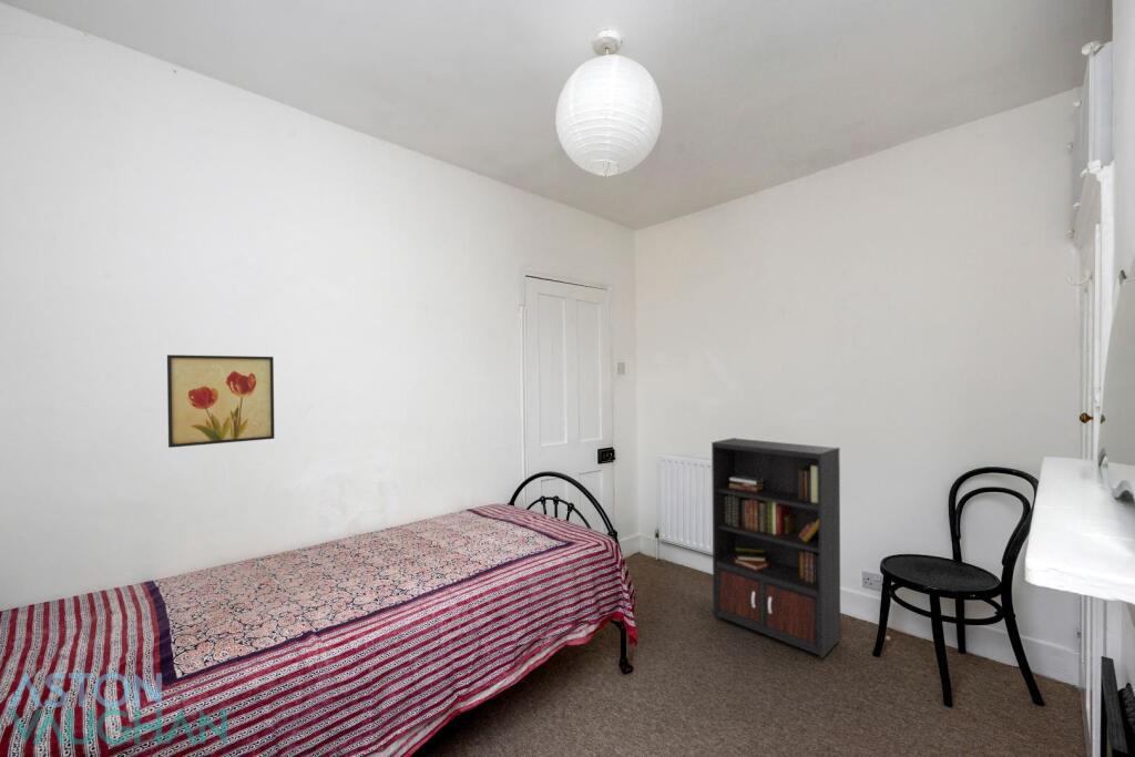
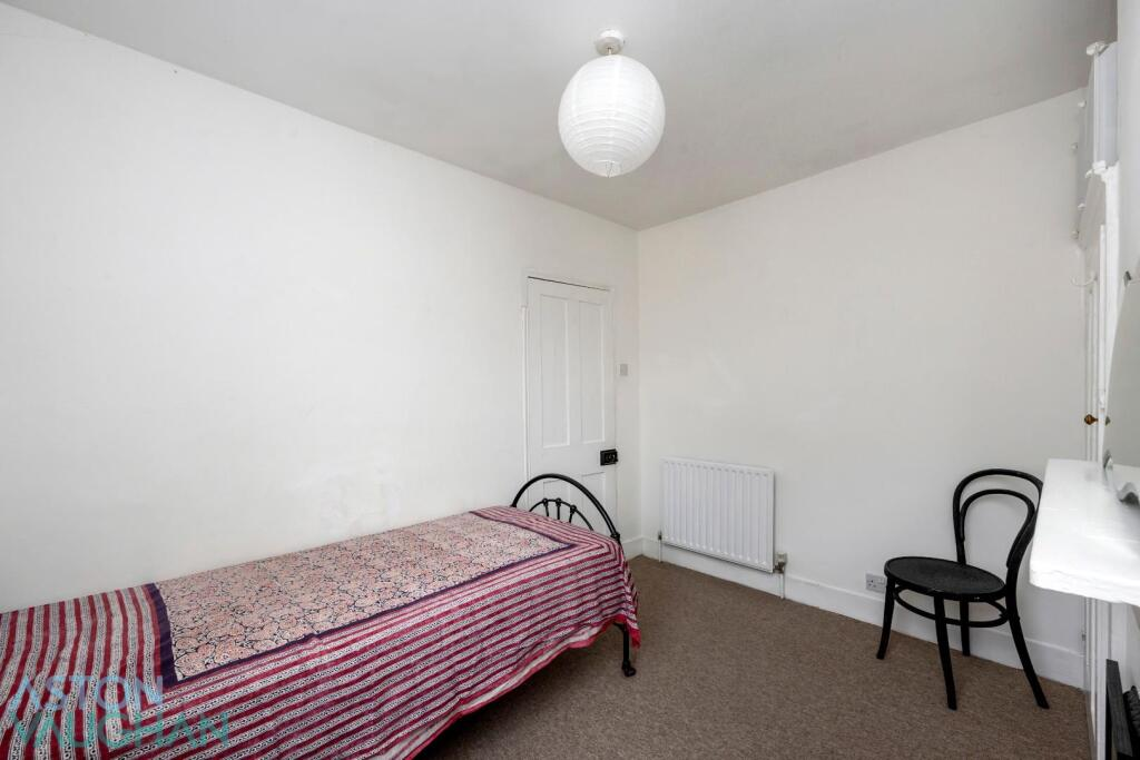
- bookcase (797, 536)
- wall art (223, 399)
